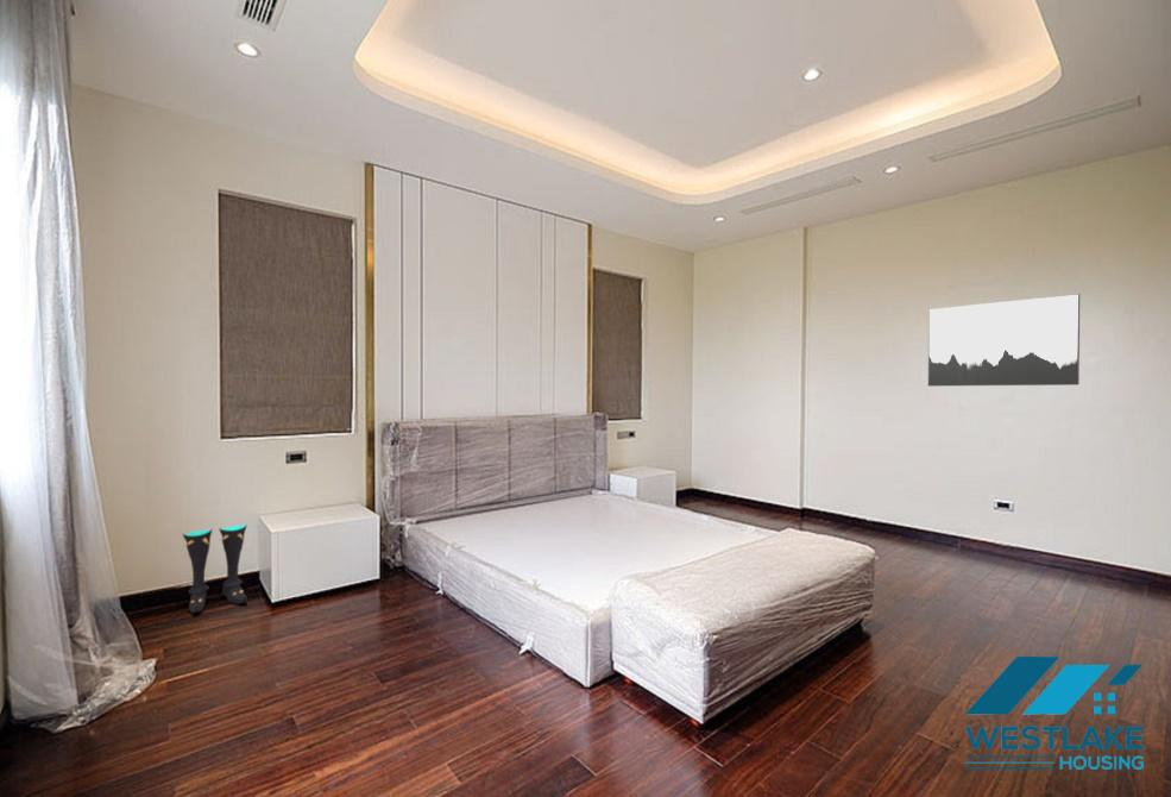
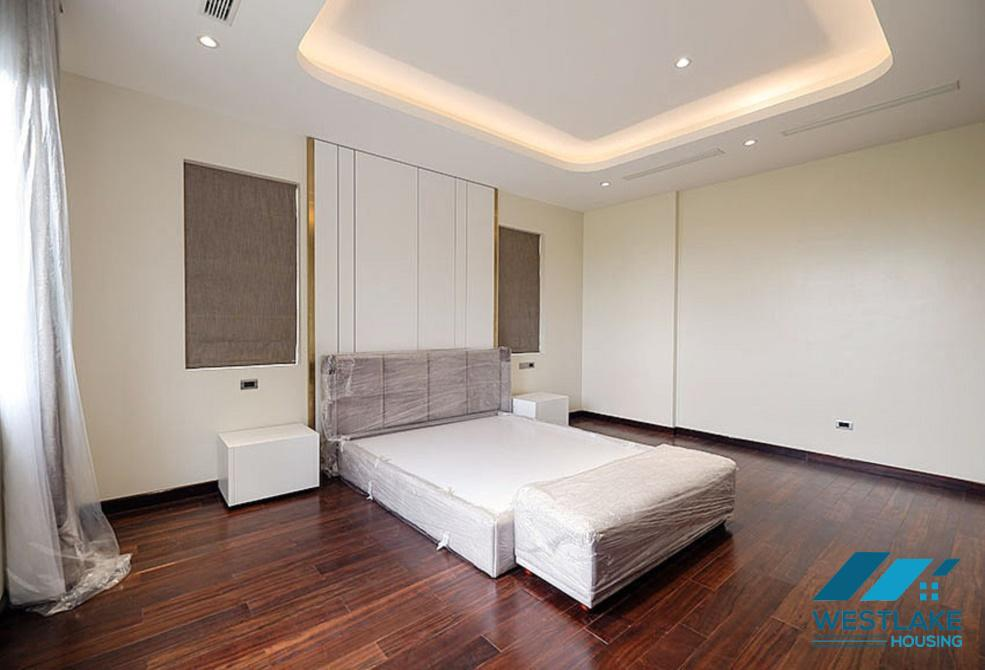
- wall art (997, 344)
- boots (206, 561)
